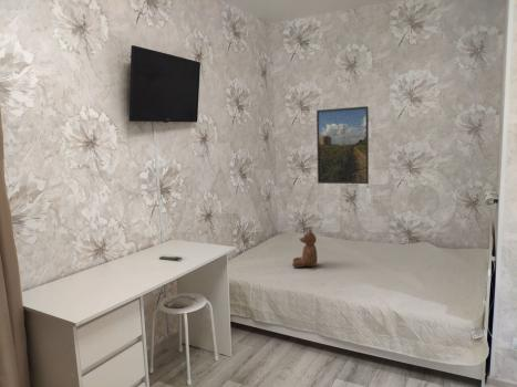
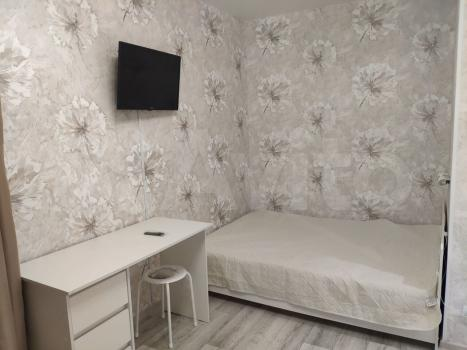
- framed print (341, 146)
- teddy bear (304, 247)
